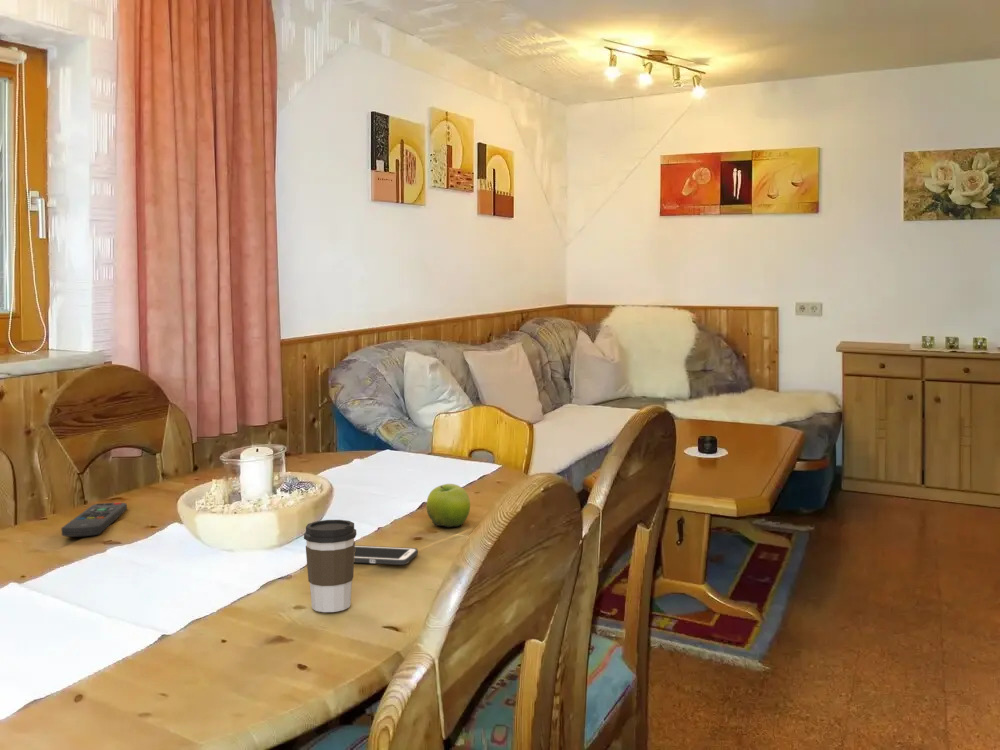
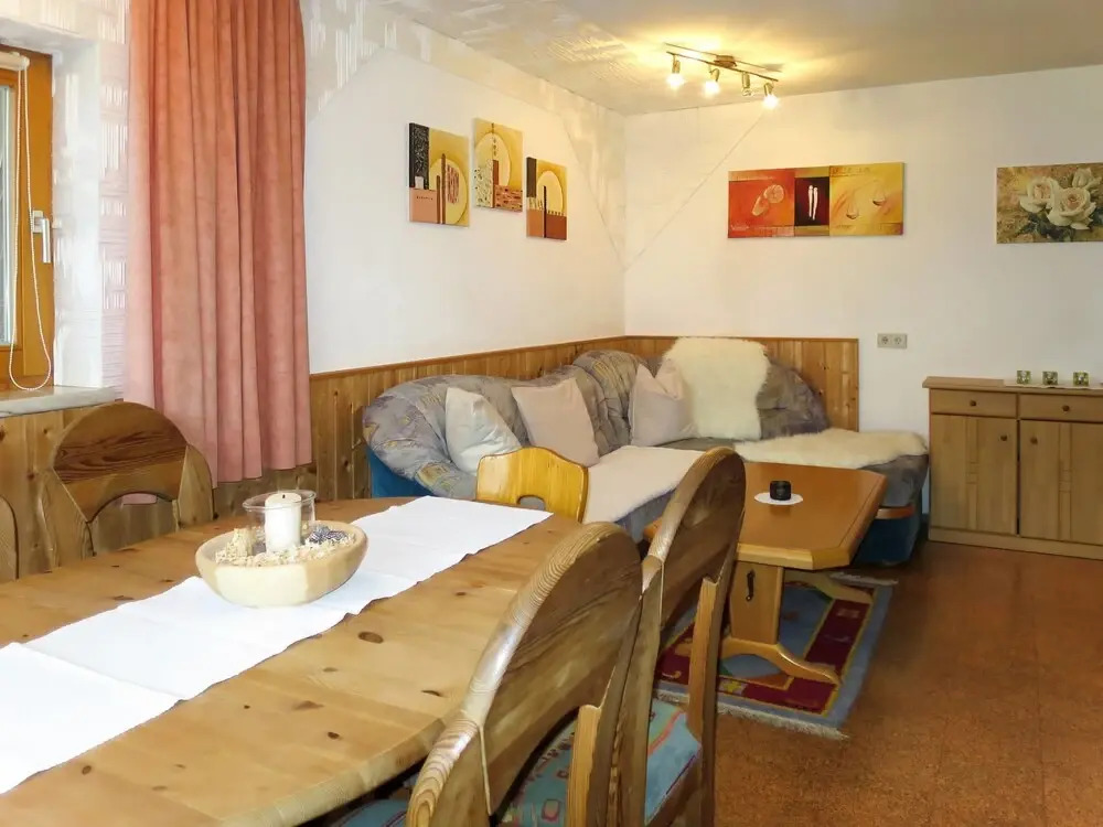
- coffee cup (330, 565)
- fruit (448, 504)
- cell phone (371, 554)
- remote control (96, 518)
